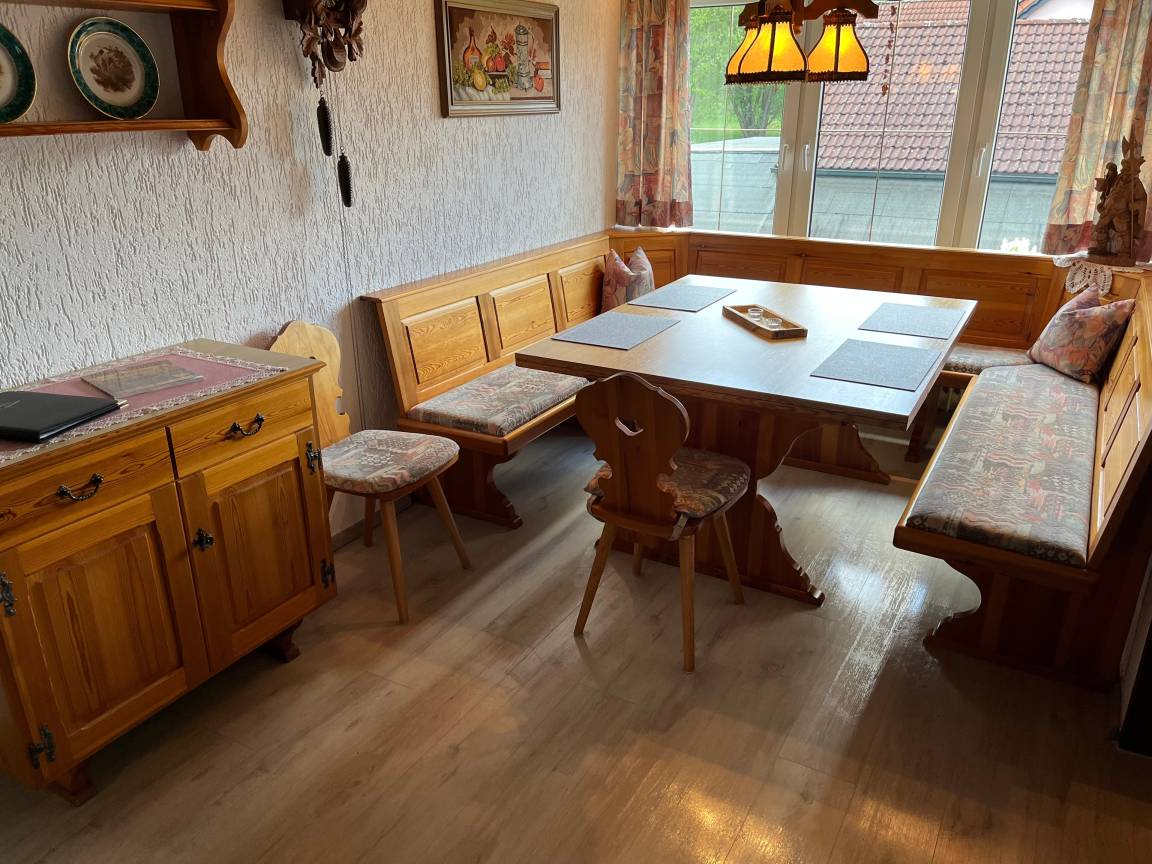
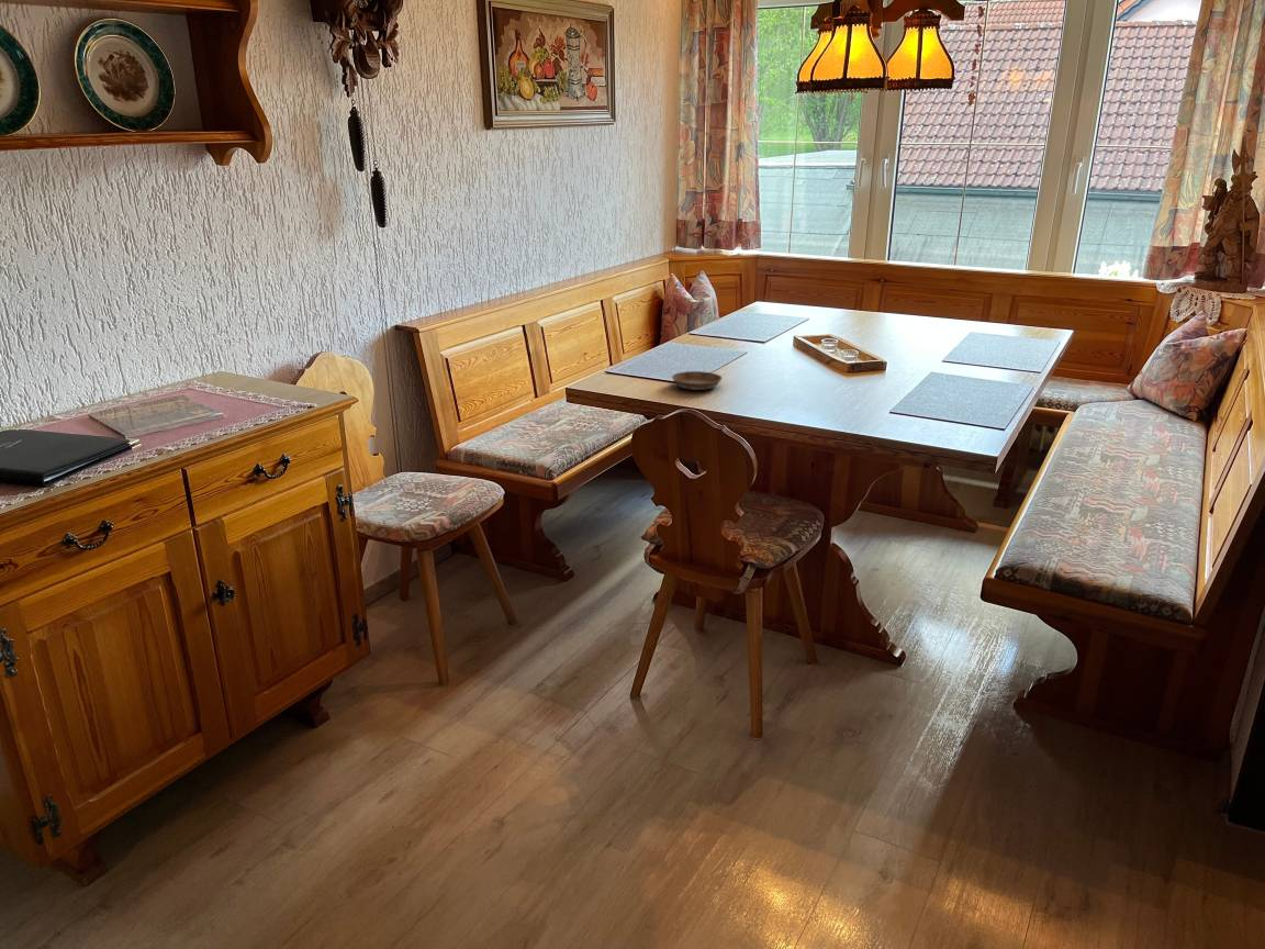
+ saucer (696, 381)
